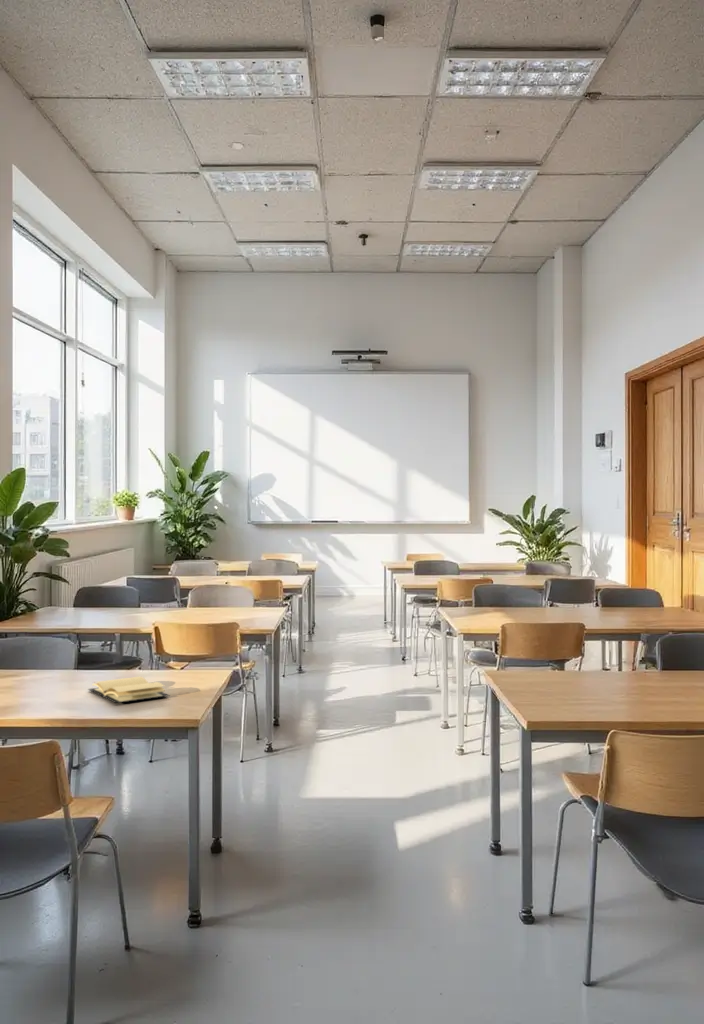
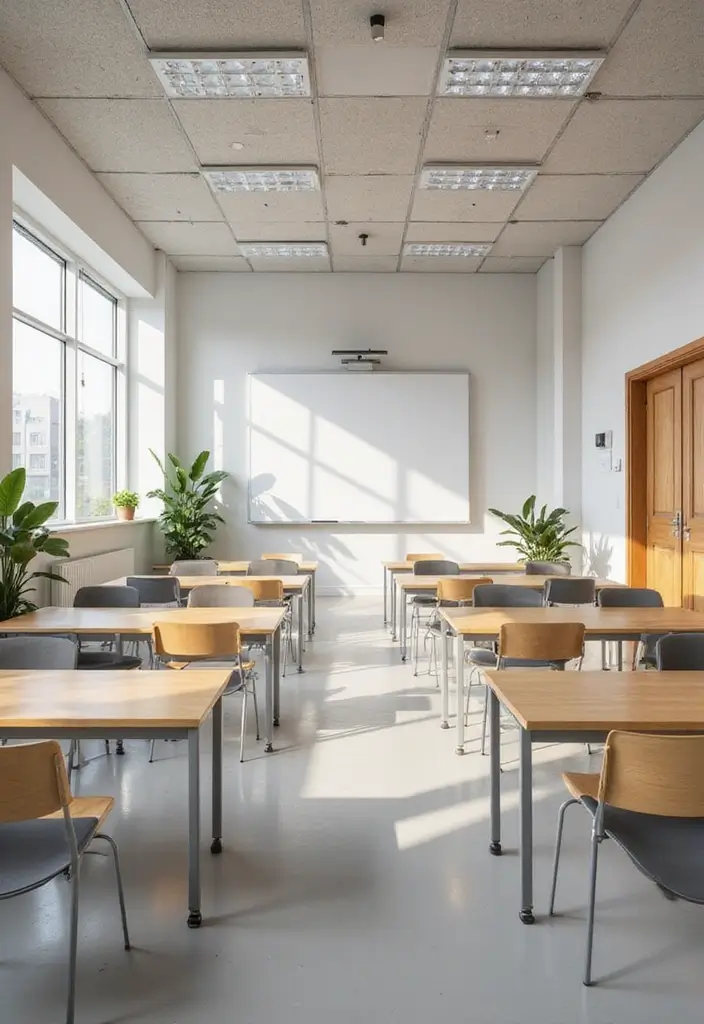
- book (129, 687)
